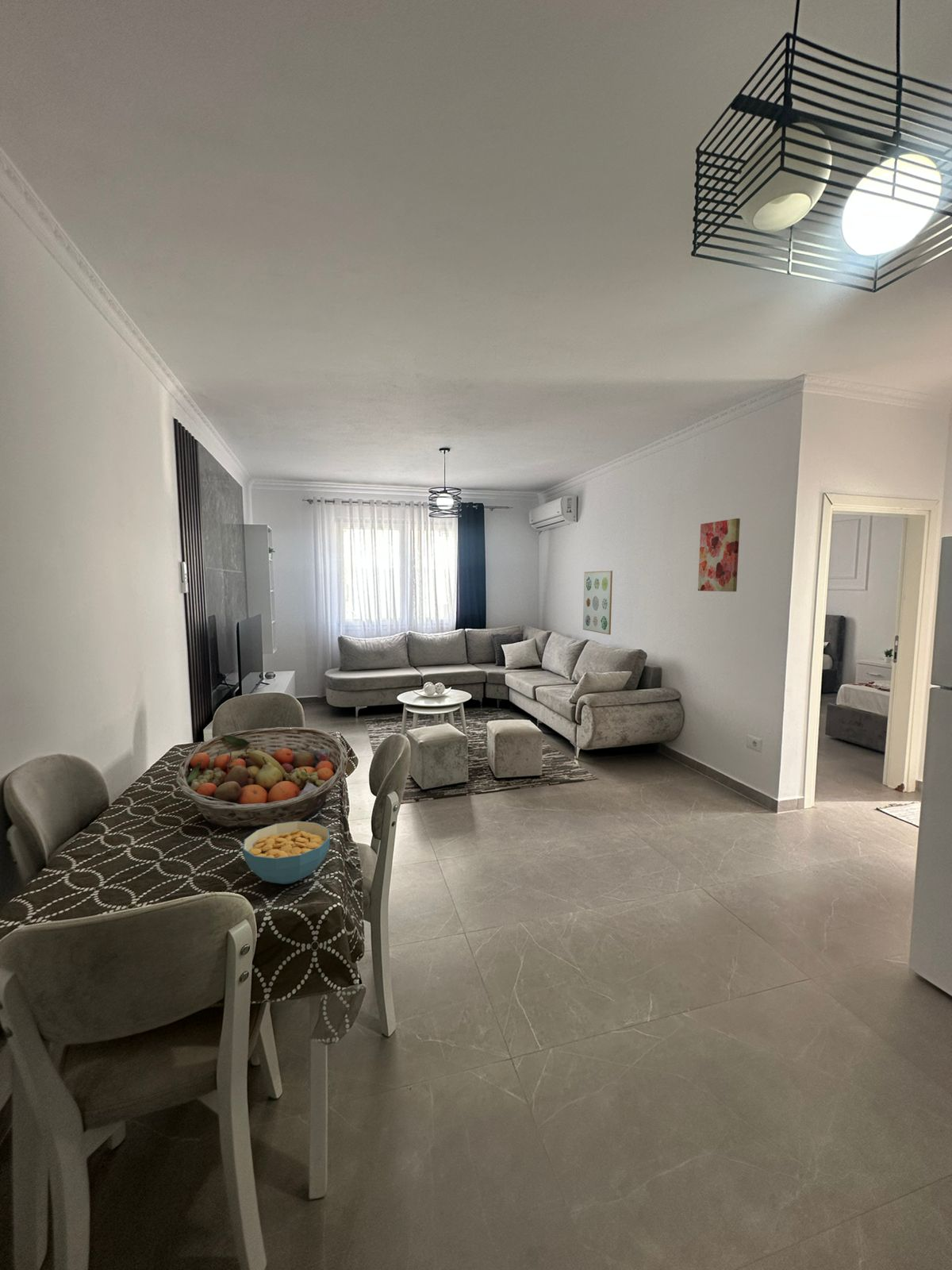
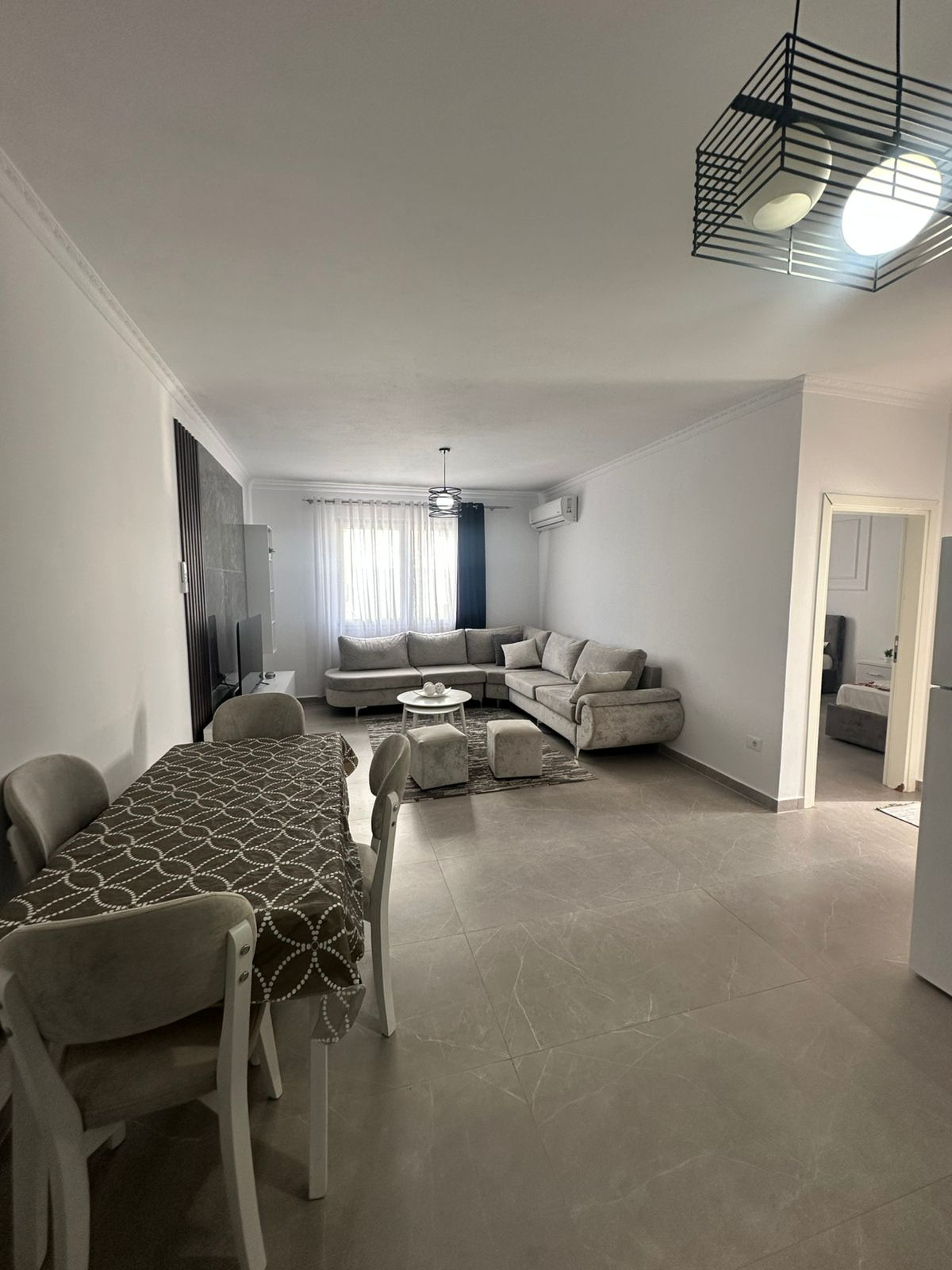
- fruit basket (266, 775)
- wall art (597, 602)
- cereal bowl (287, 858)
- wall art (717, 556)
